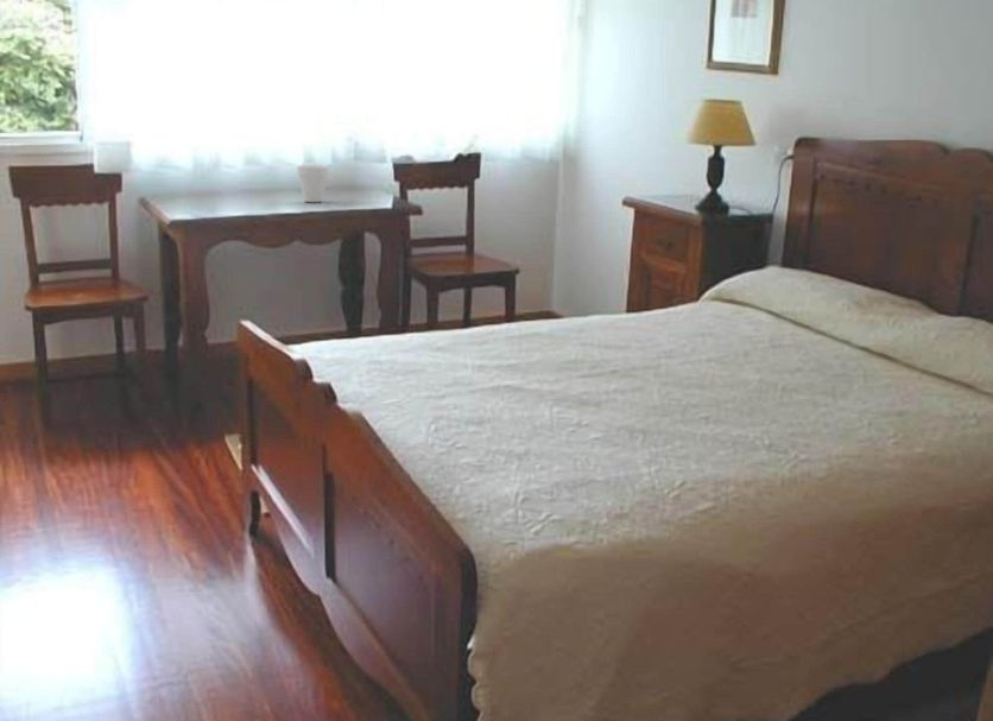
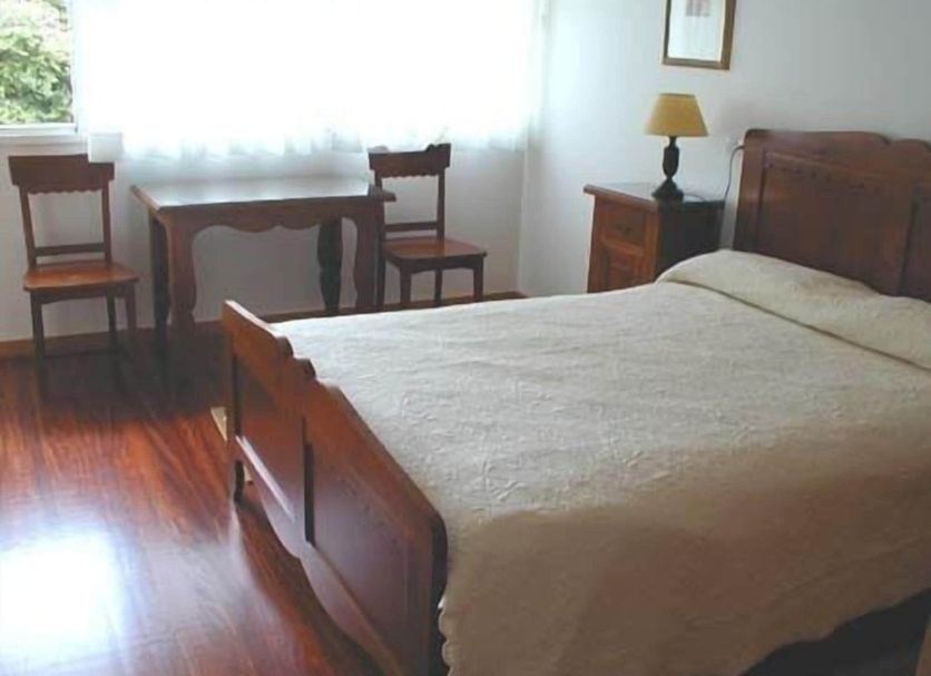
- cup (312, 183)
